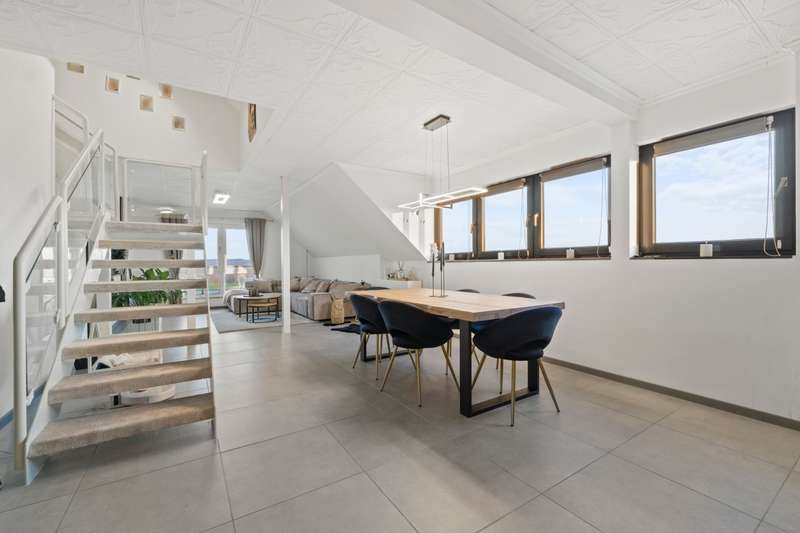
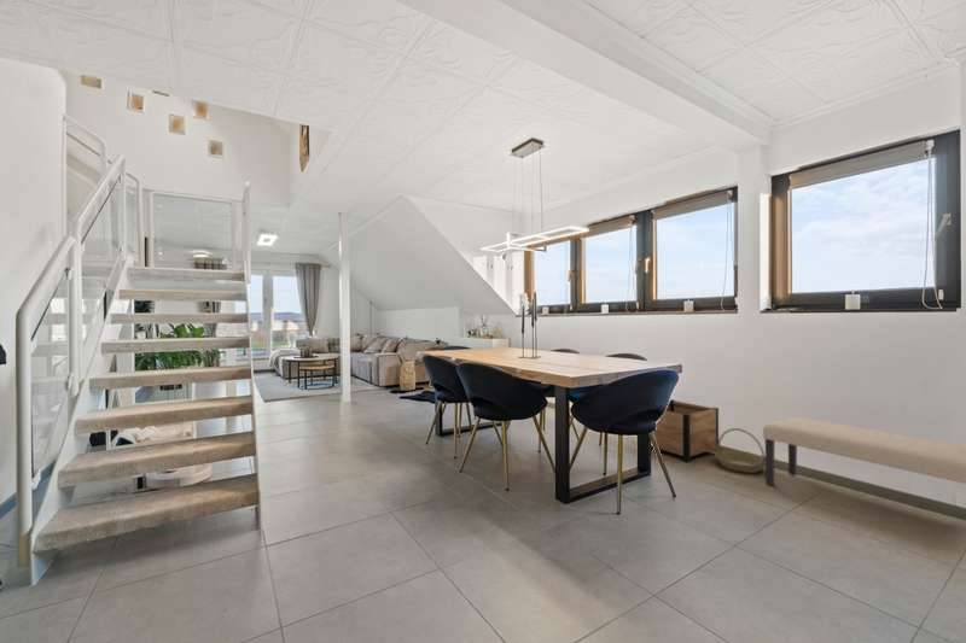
+ bench (867, 461)
+ planter (679, 428)
+ basket (740, 451)
